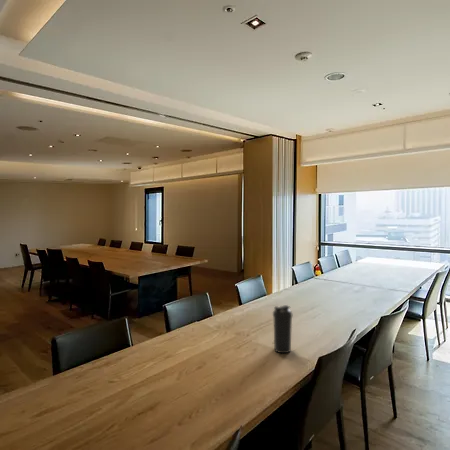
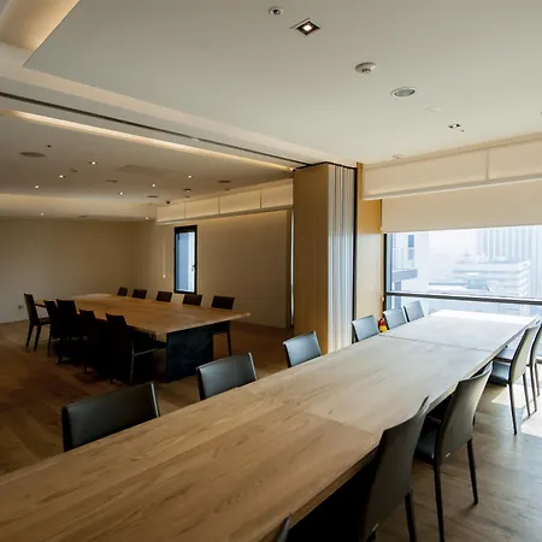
- water bottle (282, 328)
